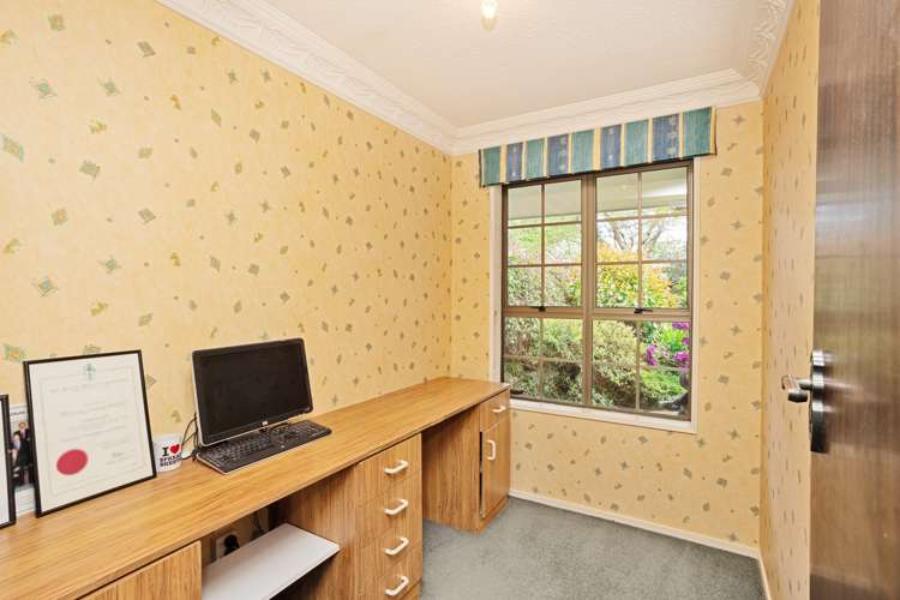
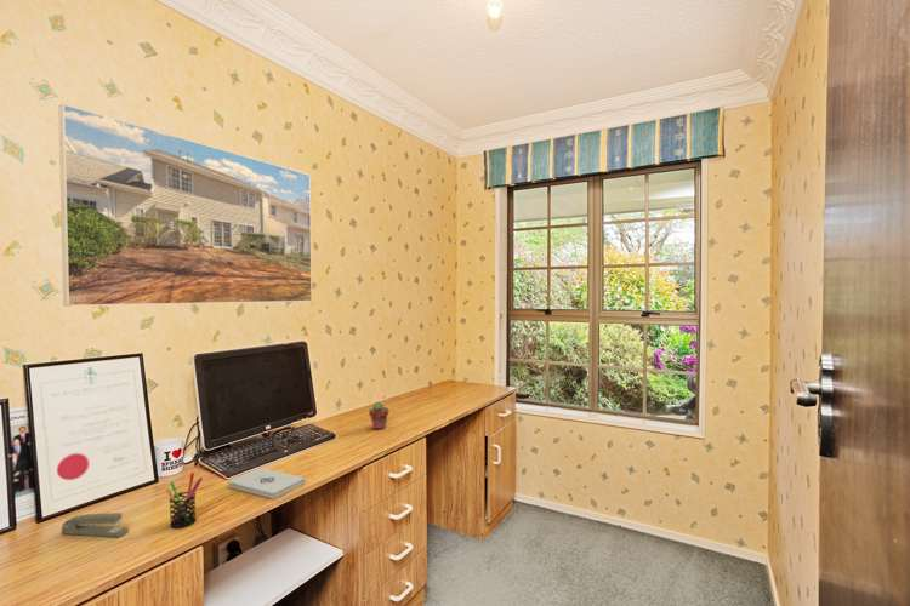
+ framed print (214, 225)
+ pen holder (182, 498)
+ potted succulent (379, 415)
+ notepad (266, 481)
+ stapler (95, 522)
